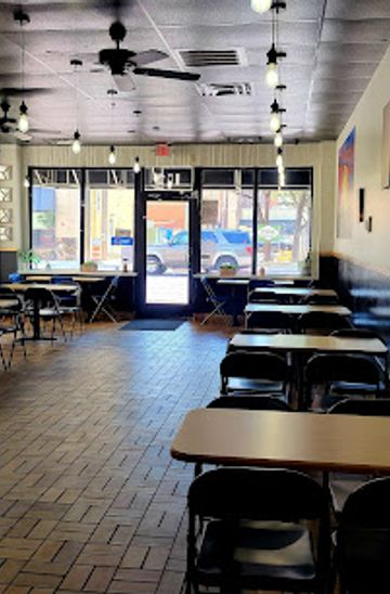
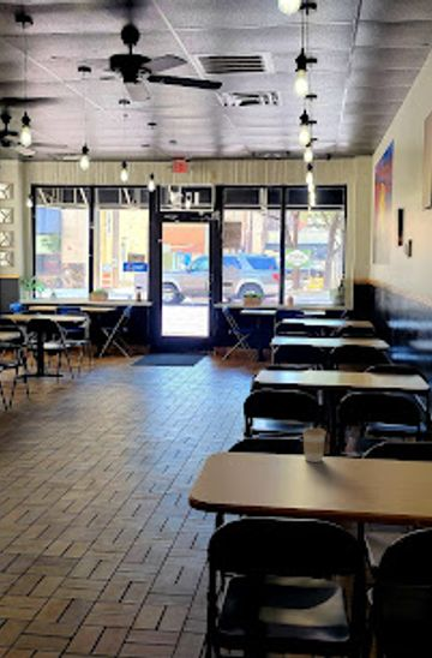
+ coffee cup (313, 443)
